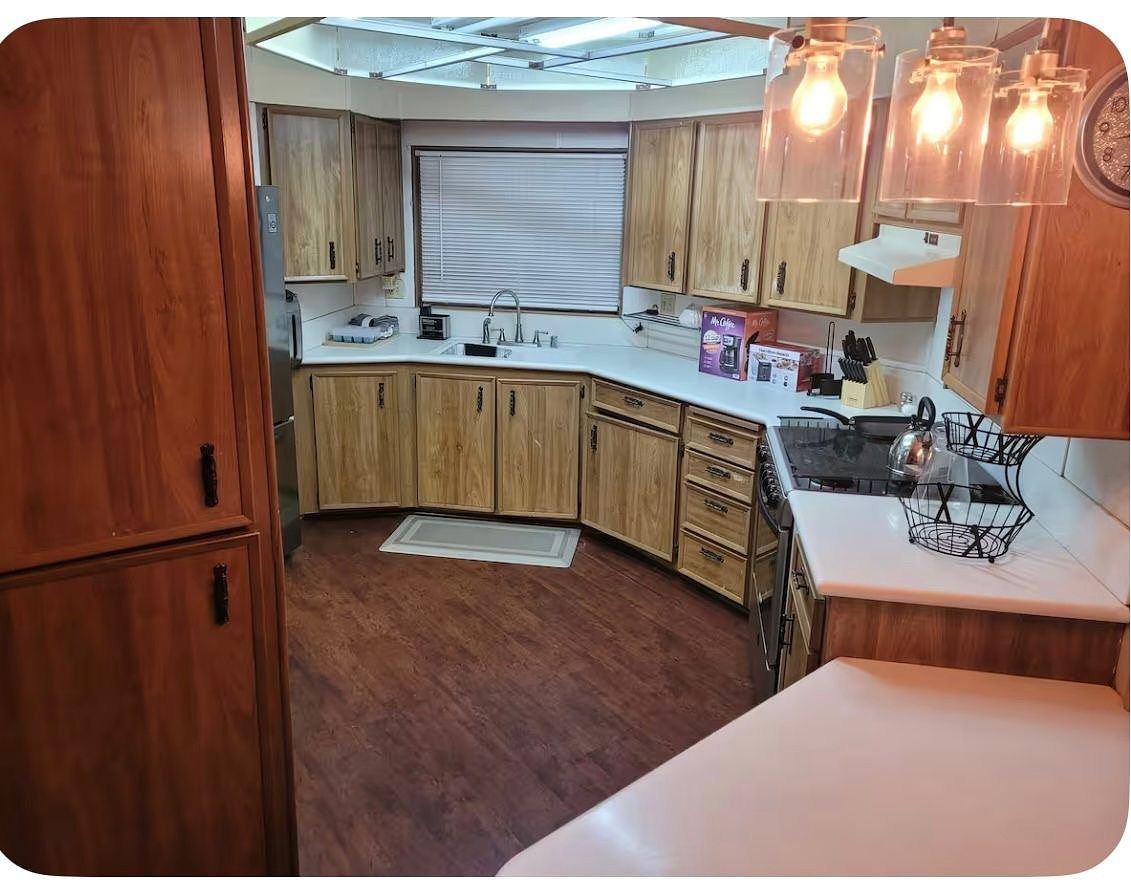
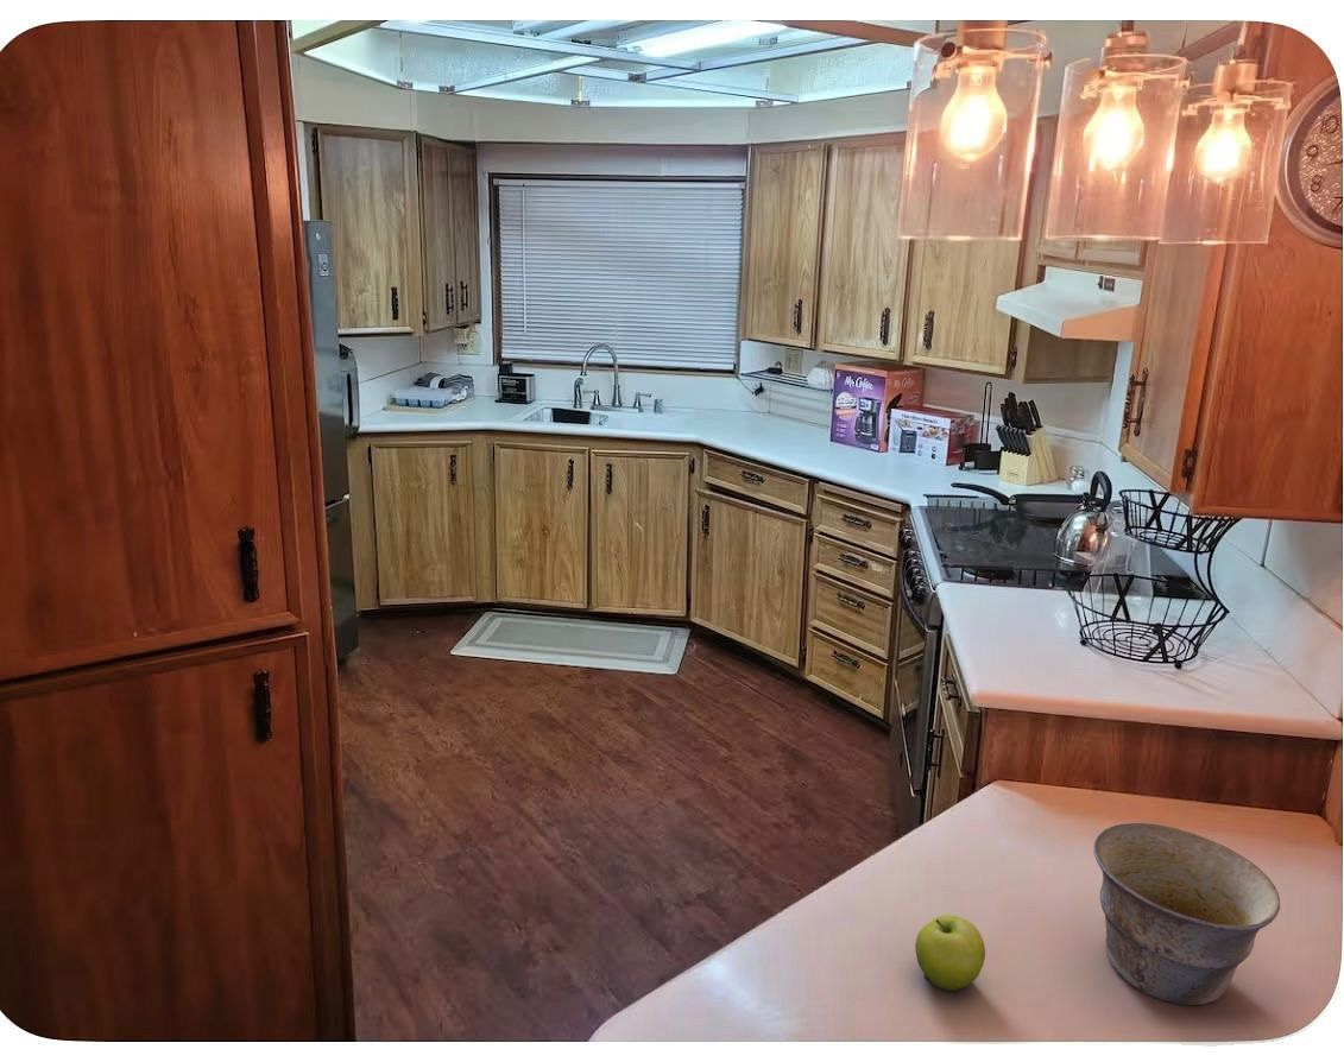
+ fruit (949, 950)
+ bowl (1174, 919)
